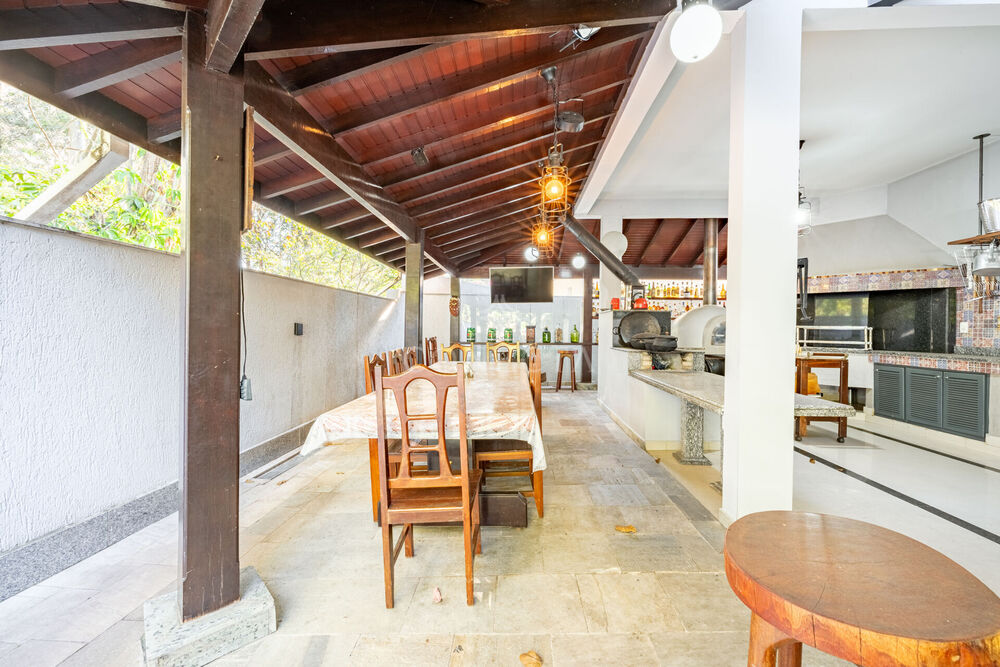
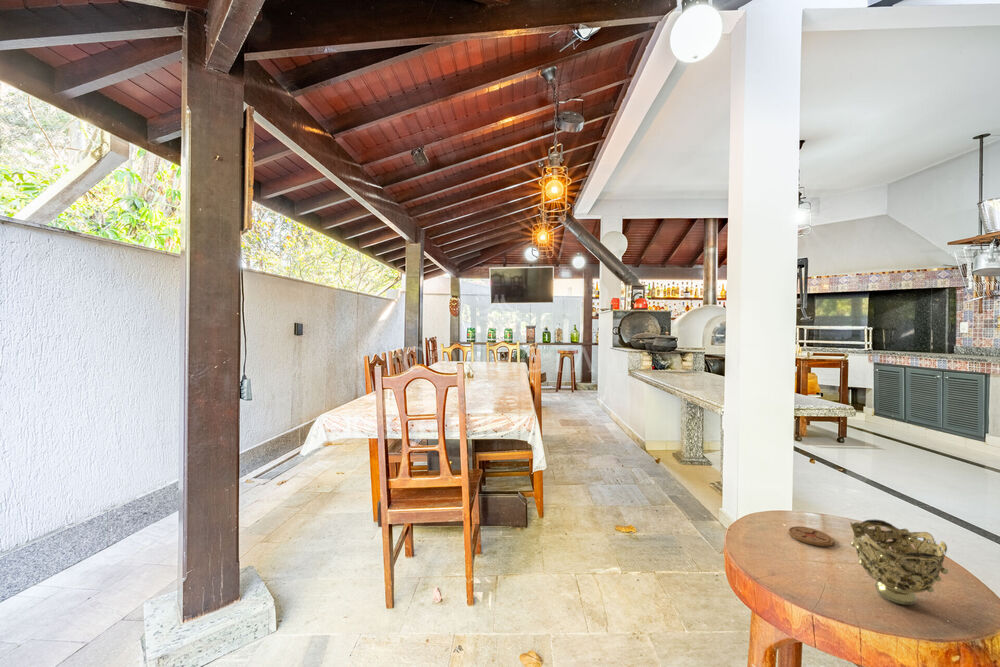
+ coaster (810, 536)
+ decorative bowl (895, 565)
